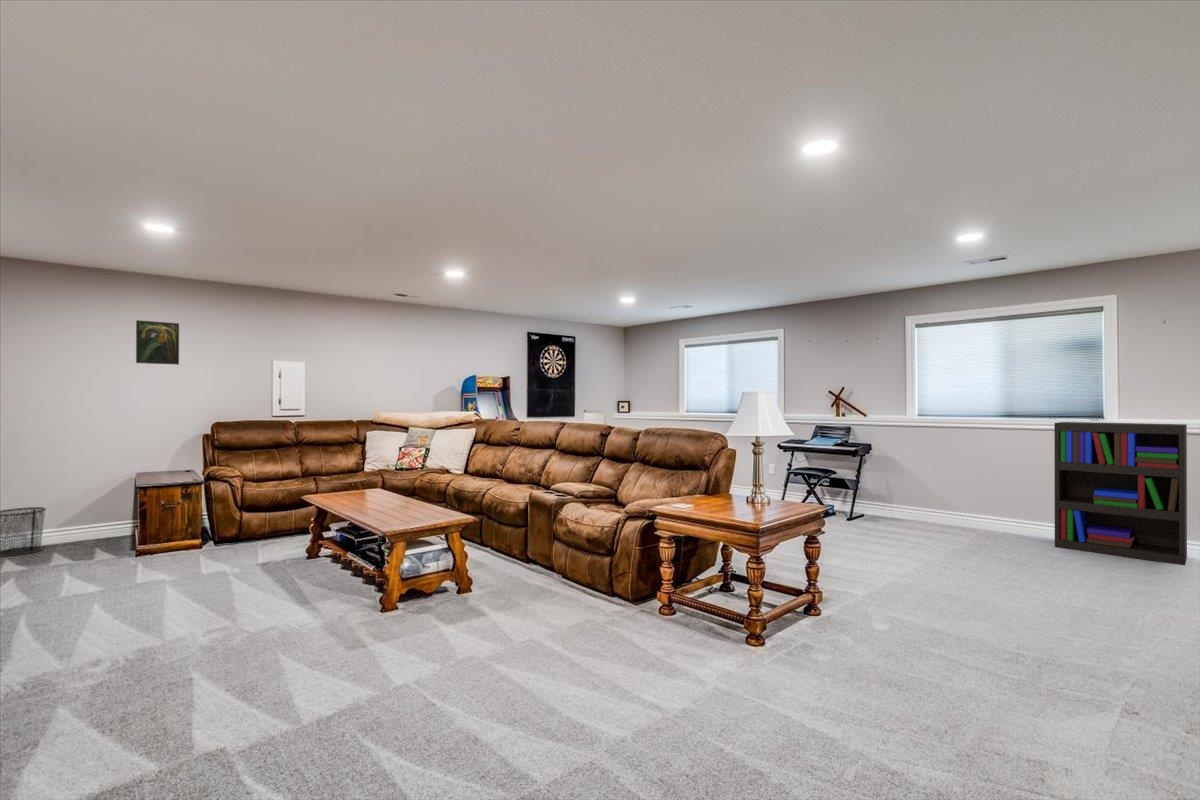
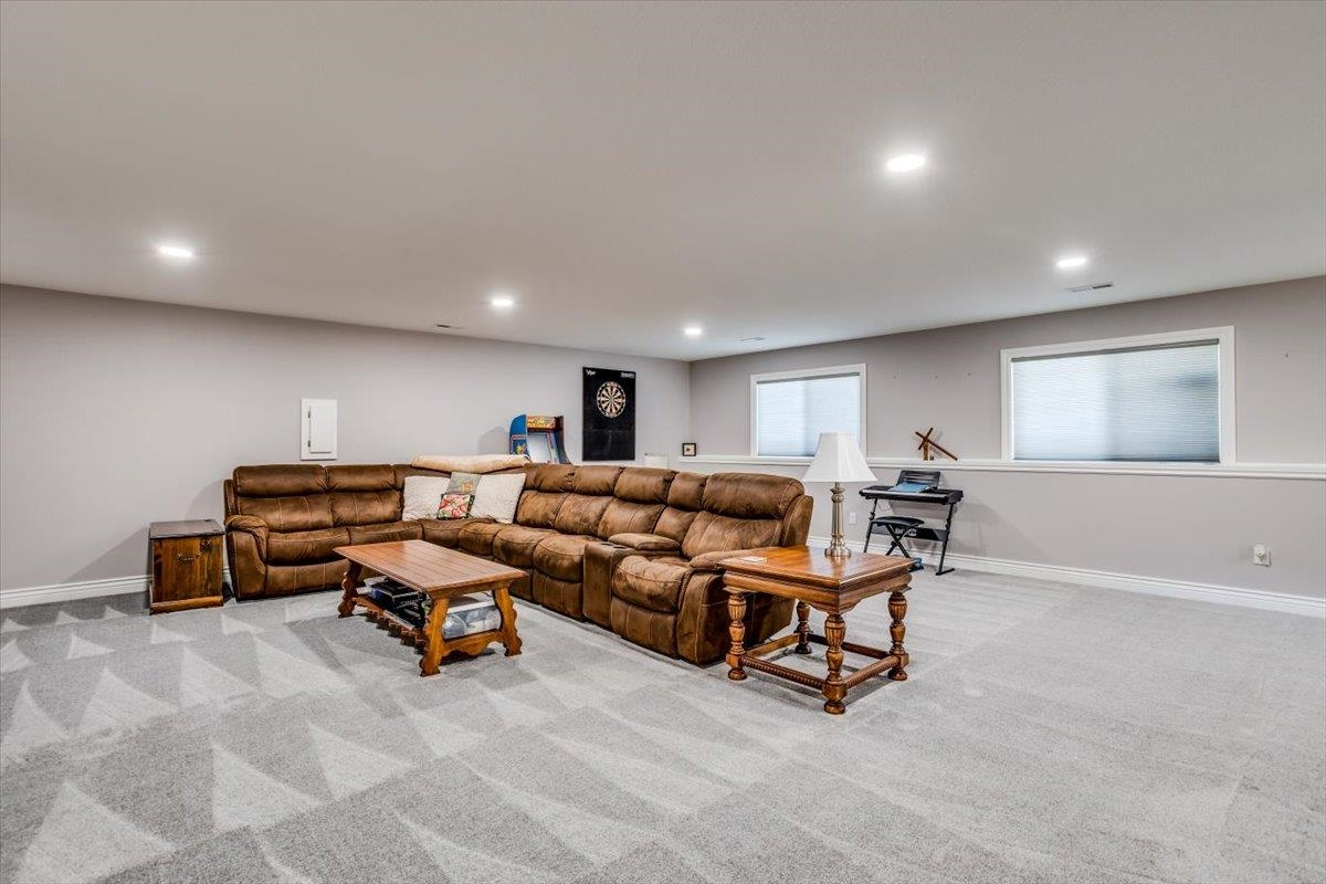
- bookshelf (1118, 487)
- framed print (157, 342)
- waste bin (19, 531)
